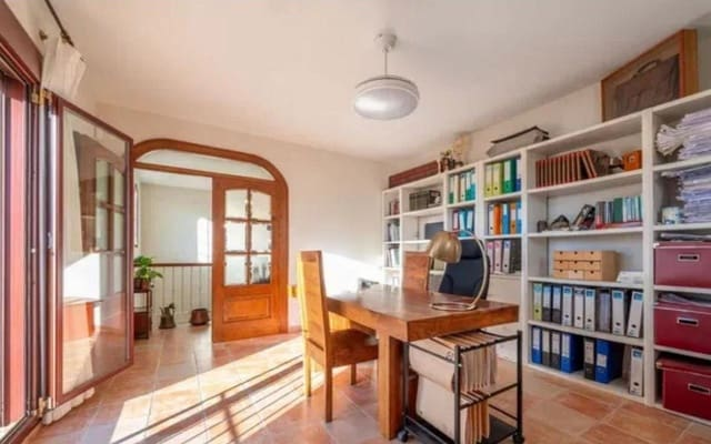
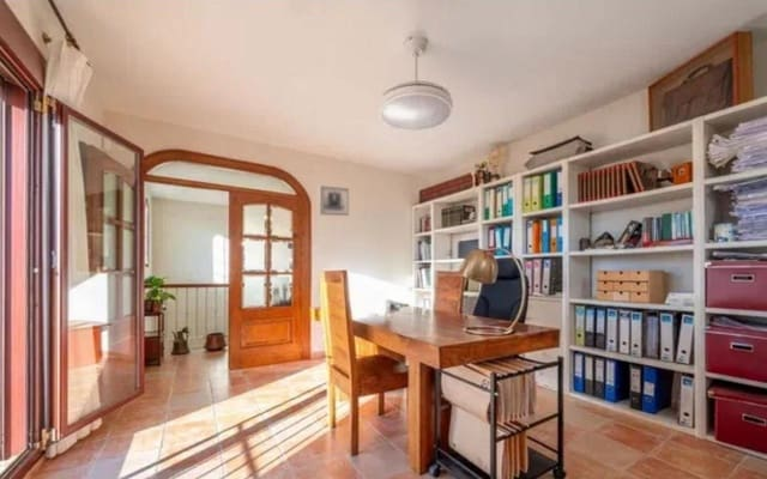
+ wall art (333, 201)
